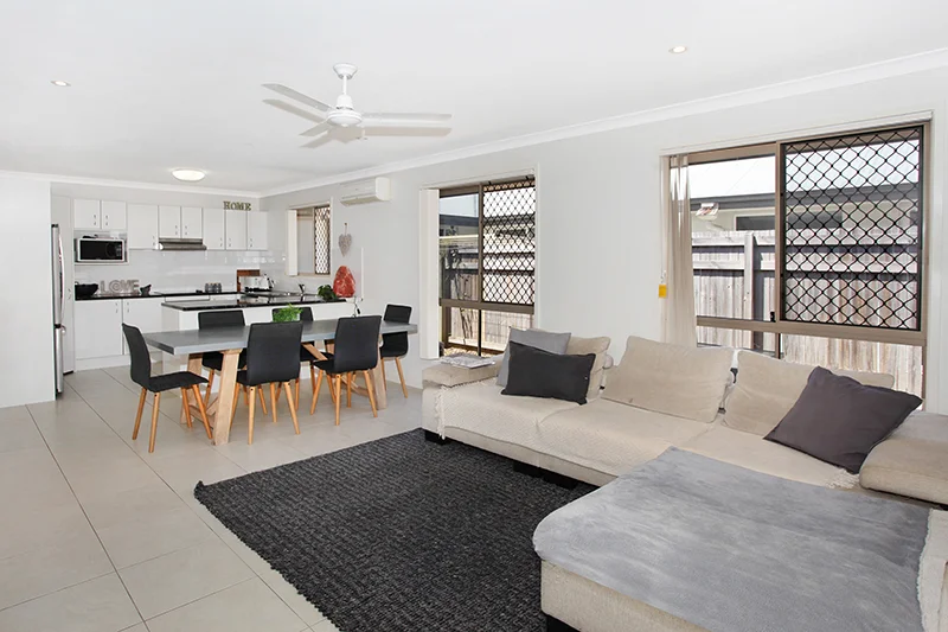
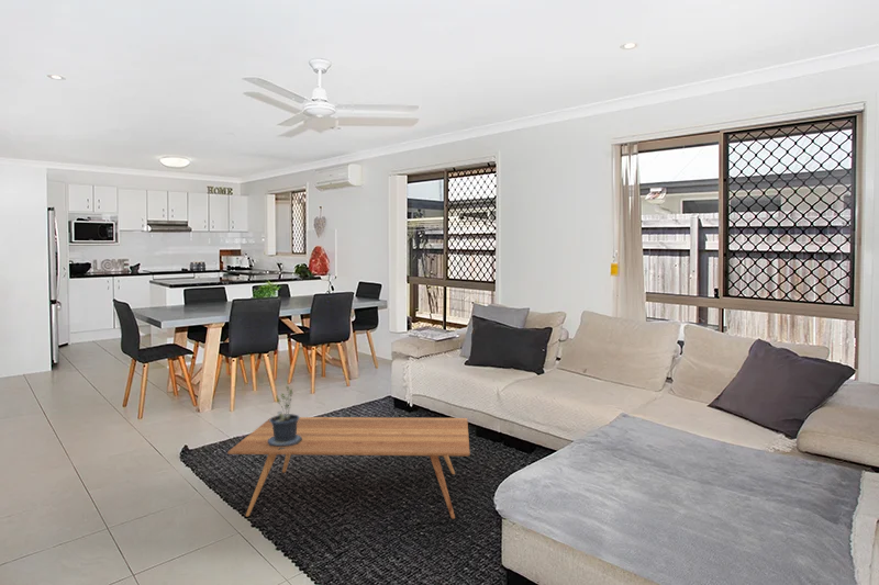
+ potted plant (282, 414)
+ coffee table (359, 454)
